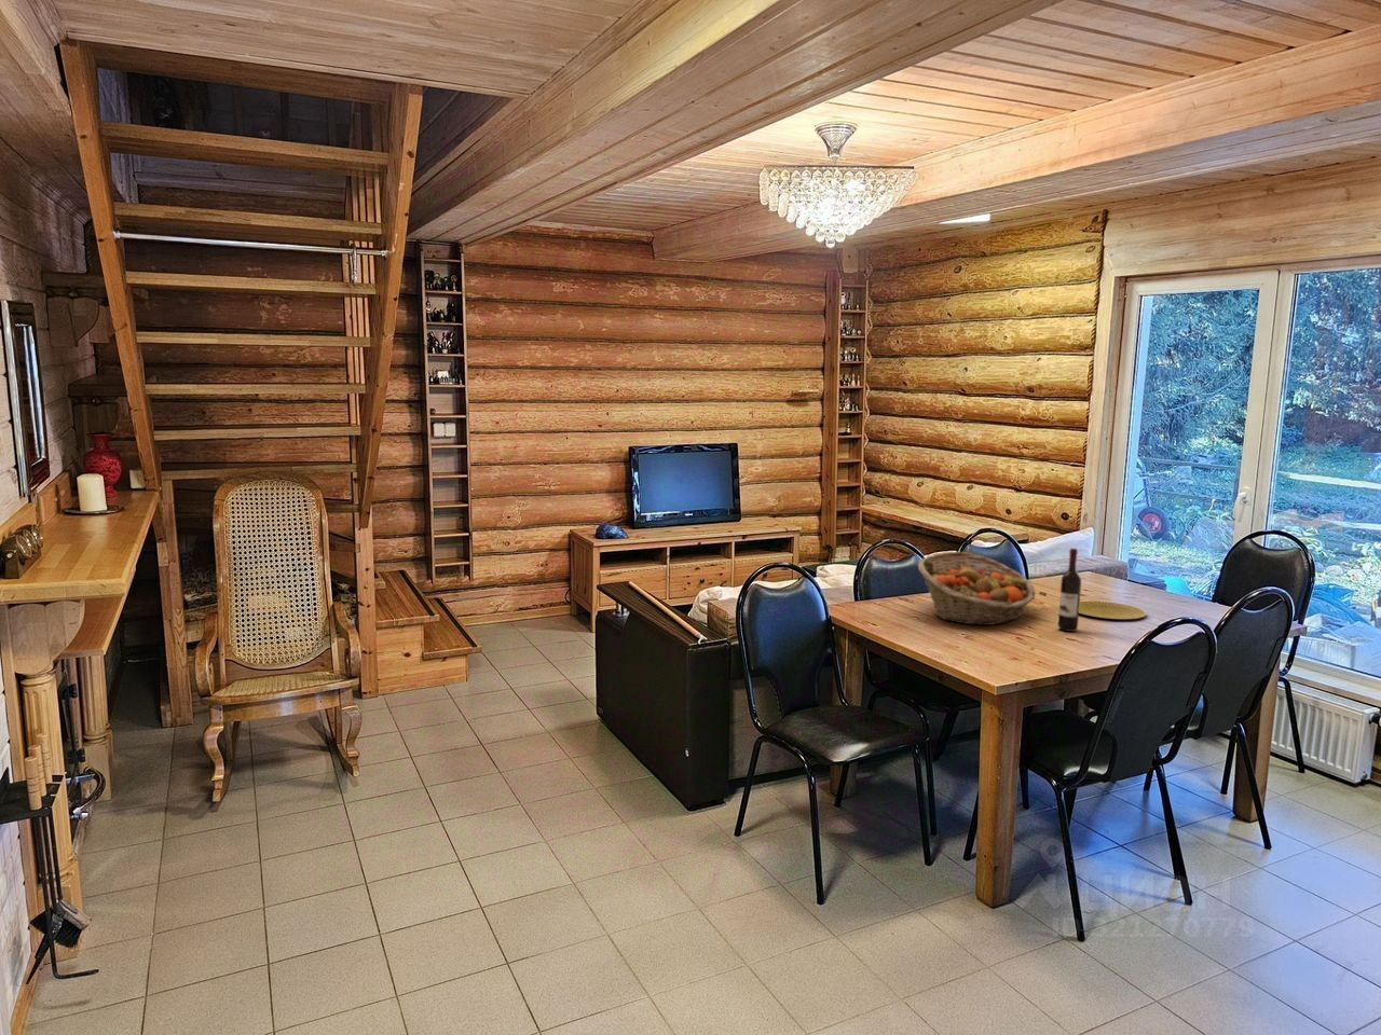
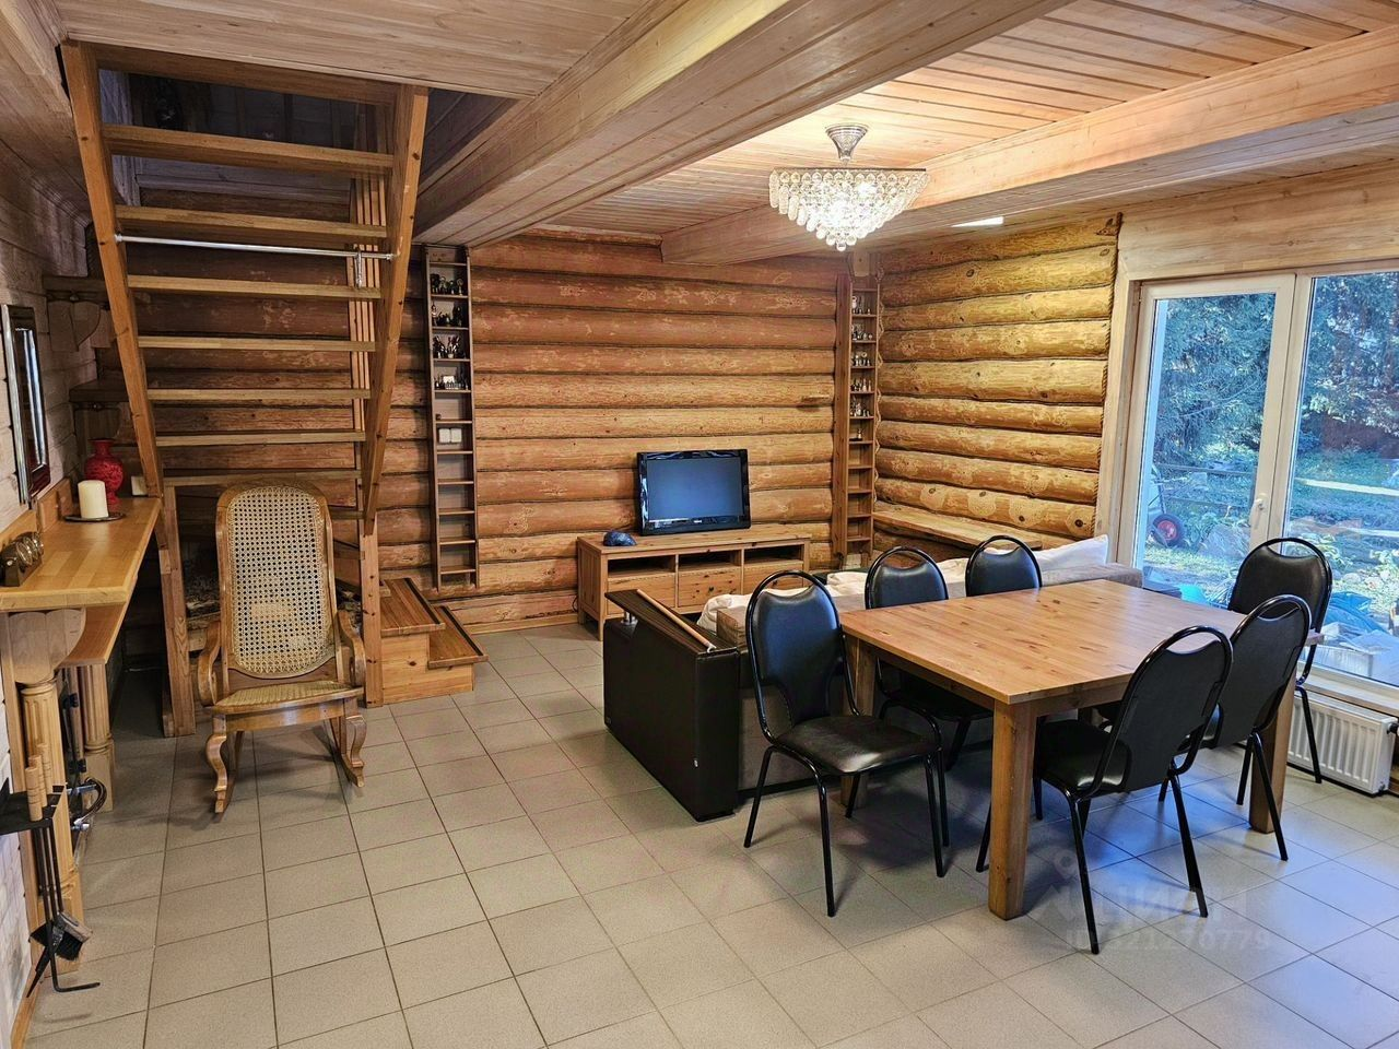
- fruit basket (974, 586)
- plate (1106, 610)
- wine bottle (1070, 588)
